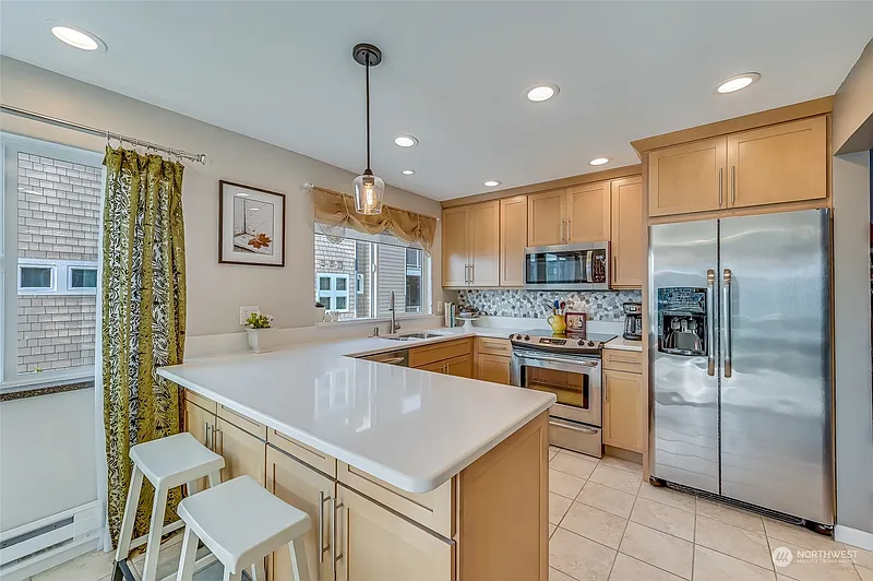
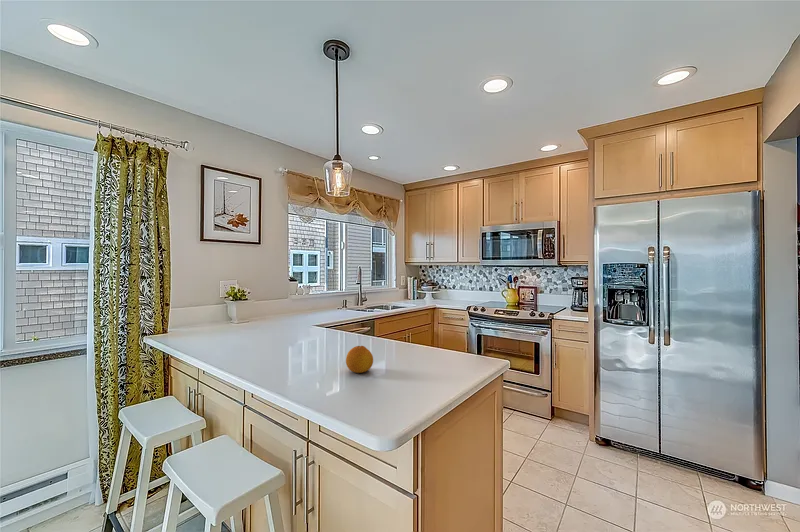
+ fruit (359, 358)
